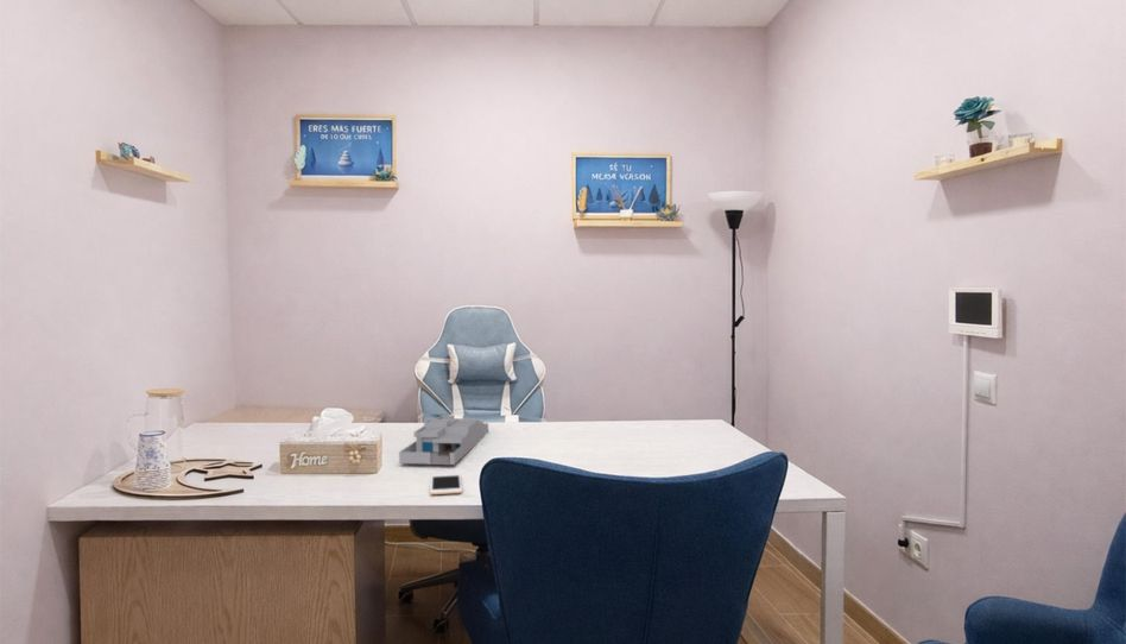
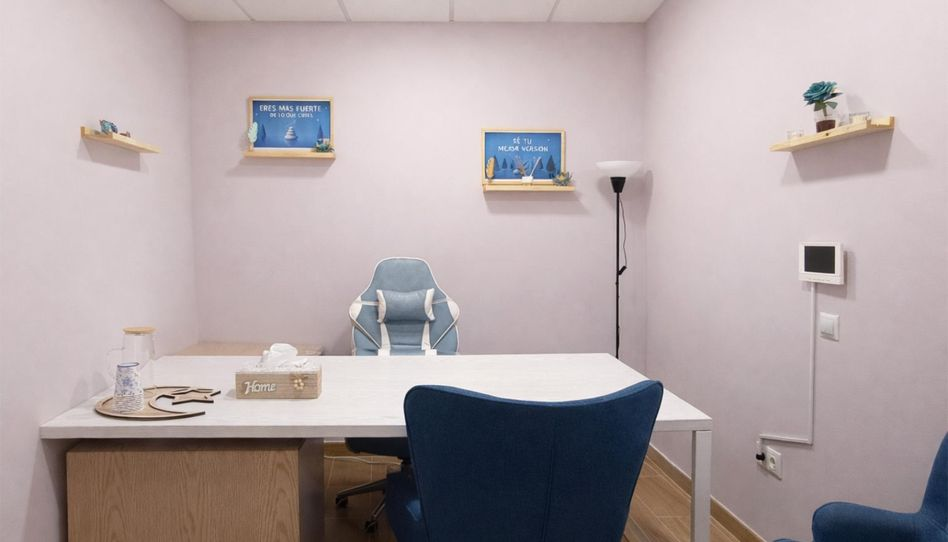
- desk organizer (448, 433)
- cell phone (445, 484)
